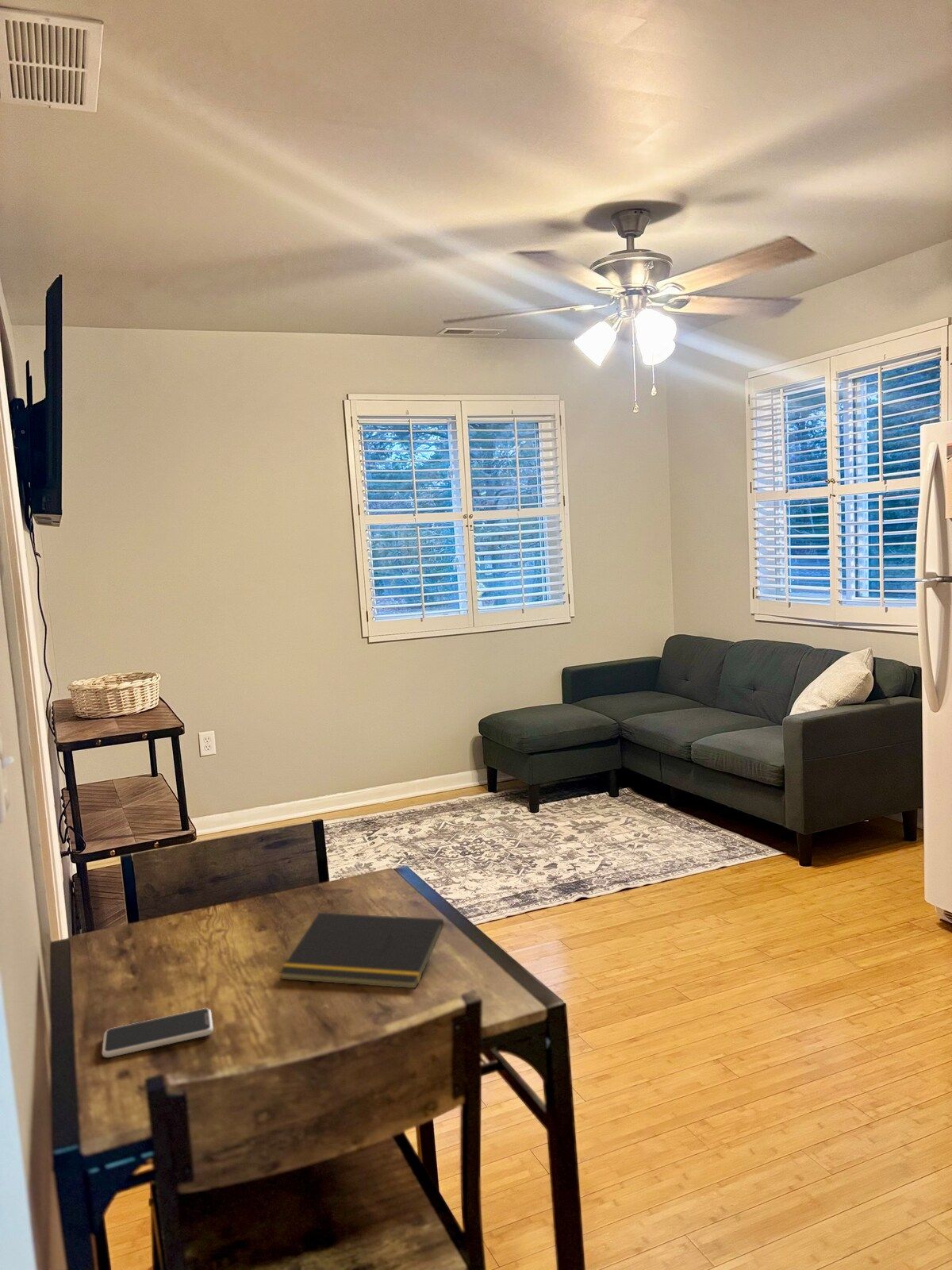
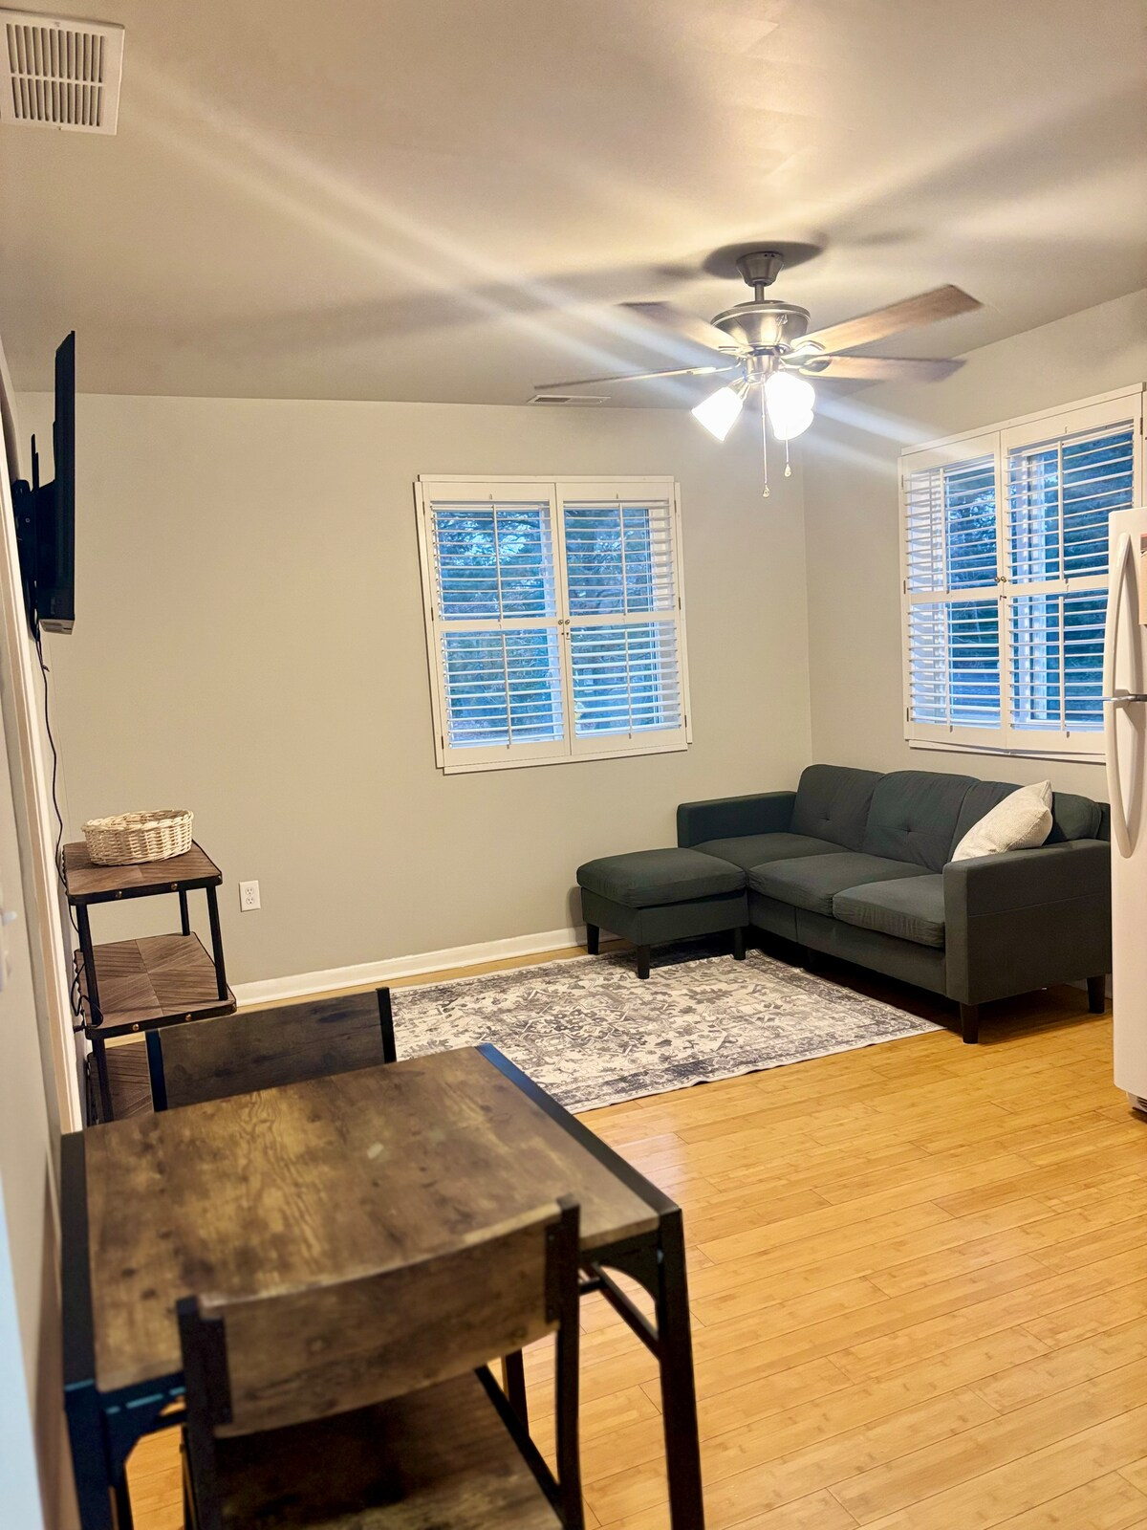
- notepad (364, 948)
- smartphone (158, 1032)
